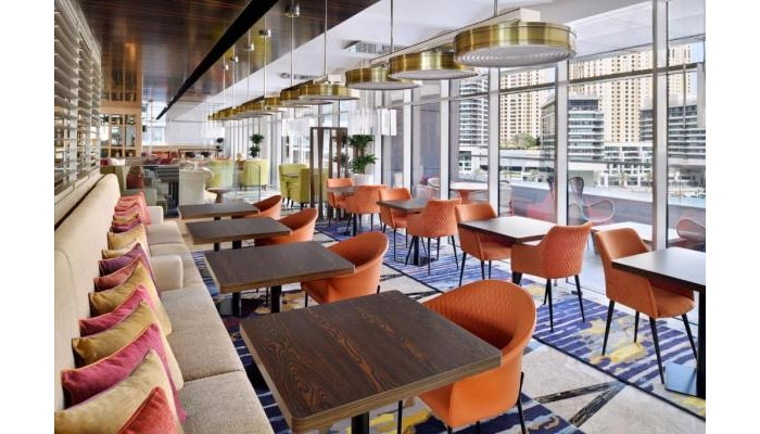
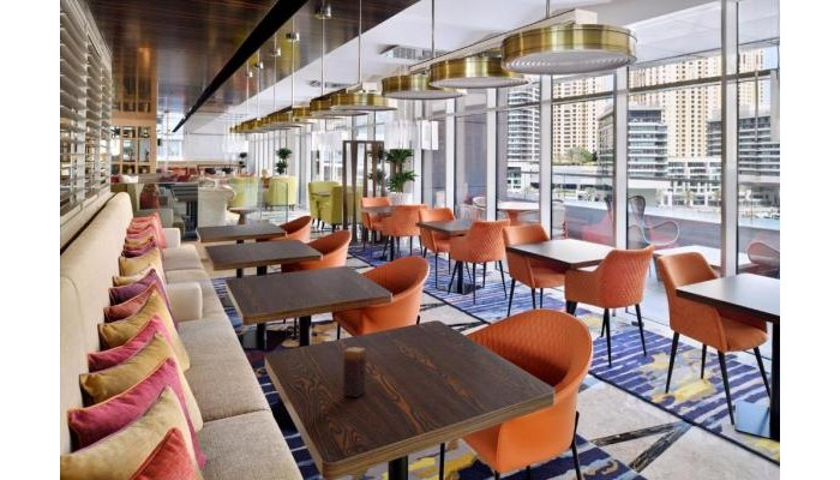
+ candle (354, 371)
